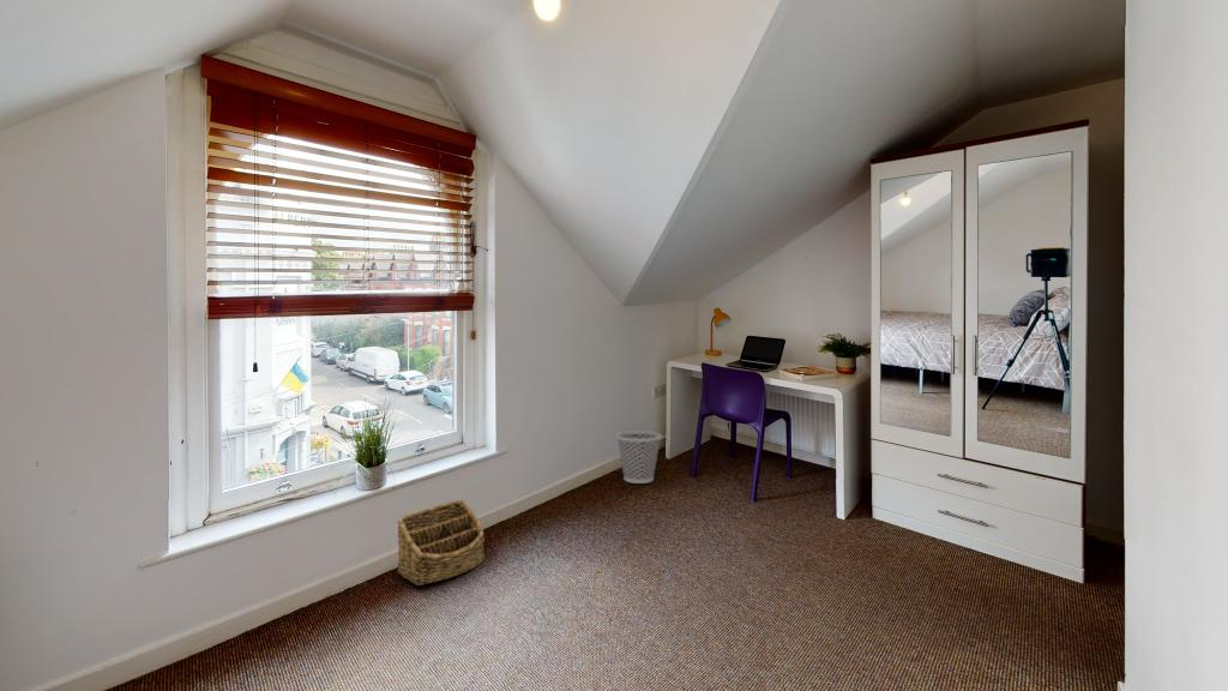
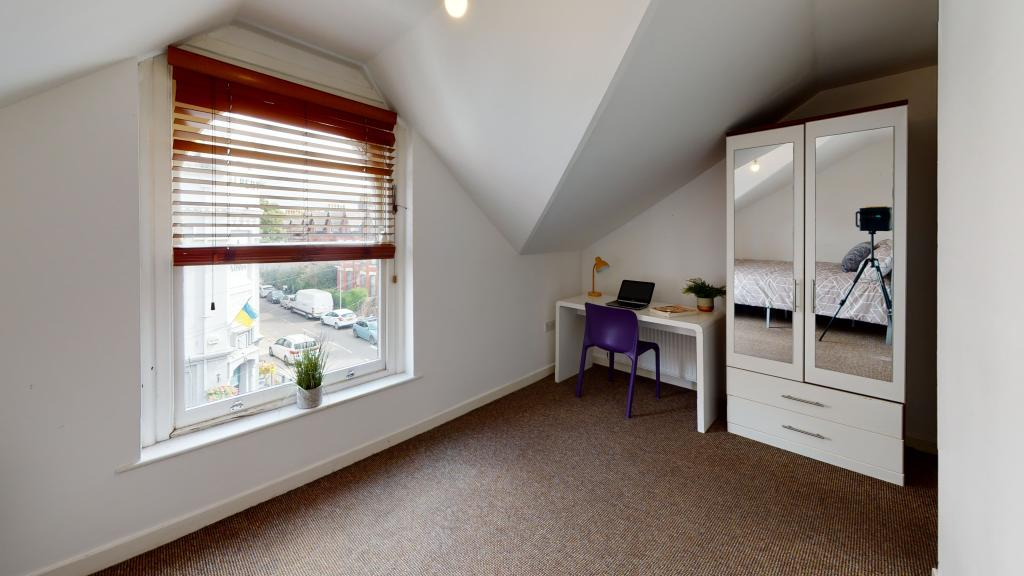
- basket (444, 540)
- wastebasket (638, 456)
